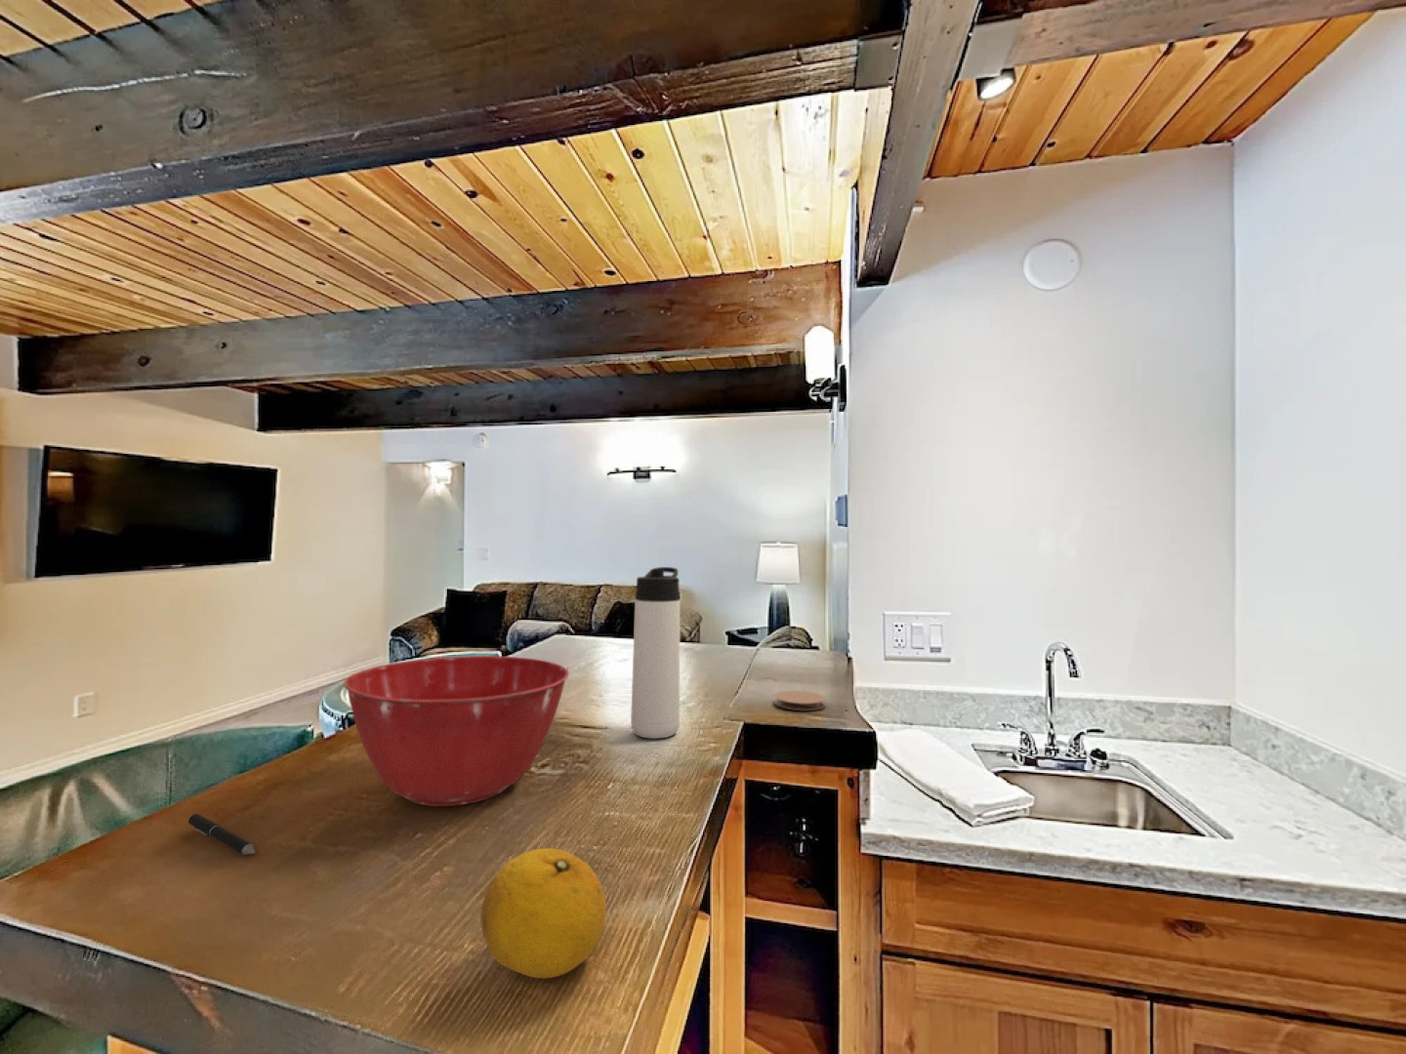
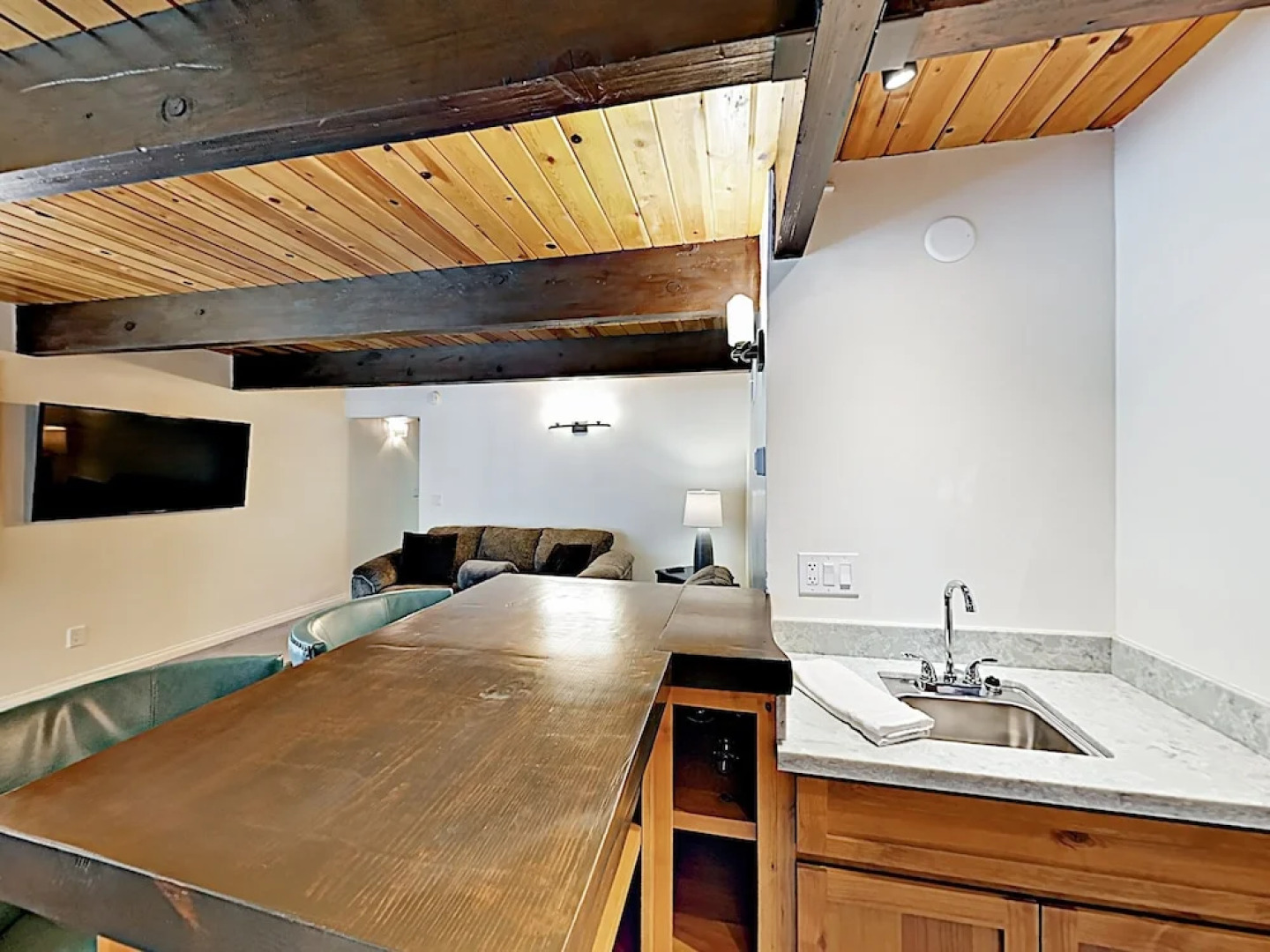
- coaster (799, 700)
- thermos bottle (658, 648)
- fruit (545, 907)
- mixing bowl (461, 728)
- pen (221, 835)
